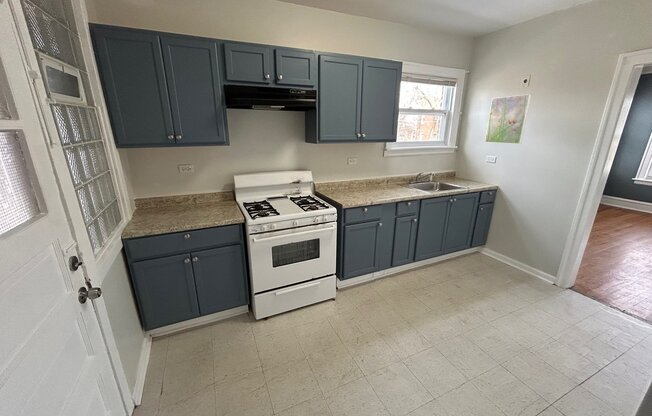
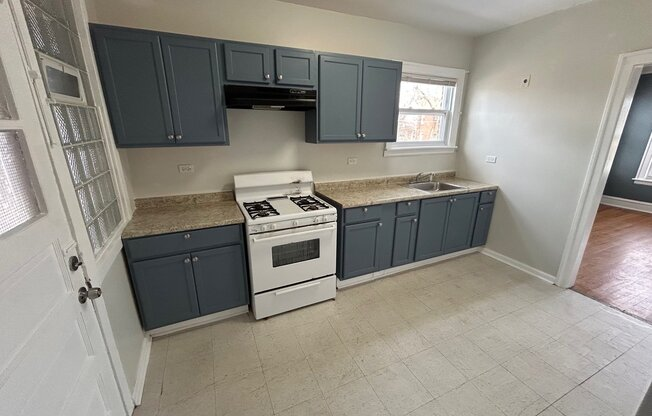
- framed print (506, 120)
